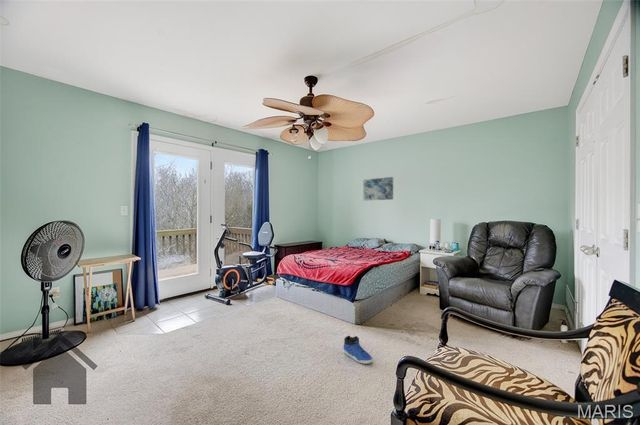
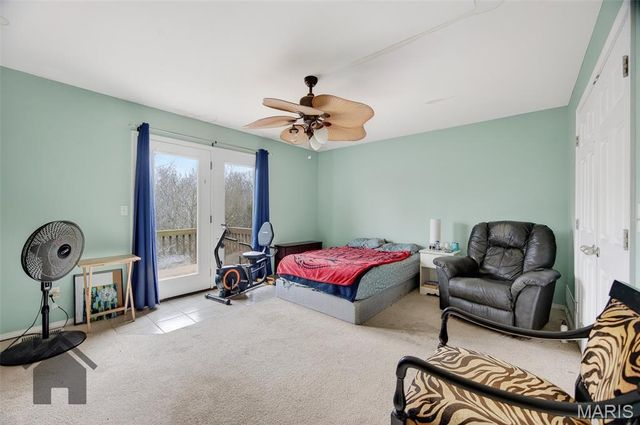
- sneaker (357, 347)
- wall art (377, 189)
